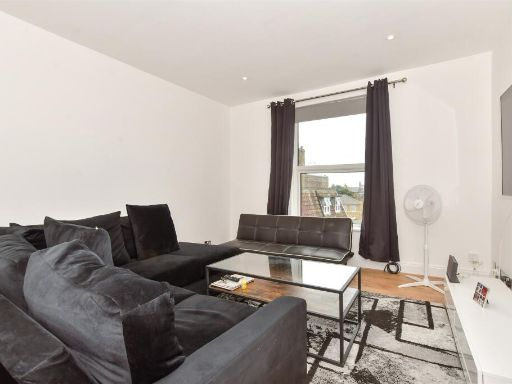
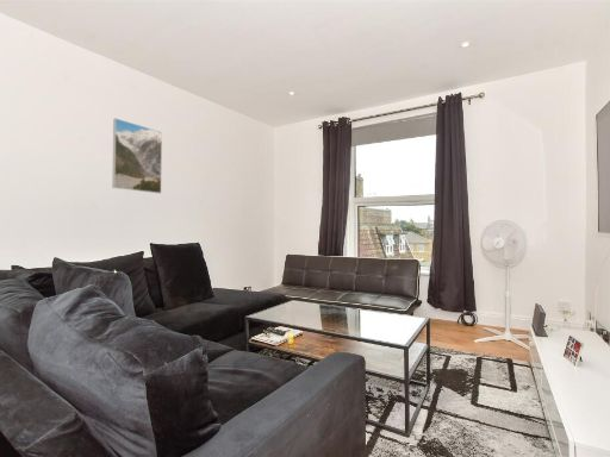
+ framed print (138, 157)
